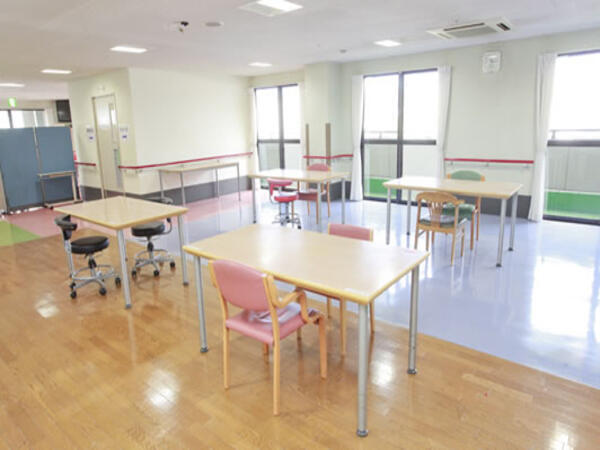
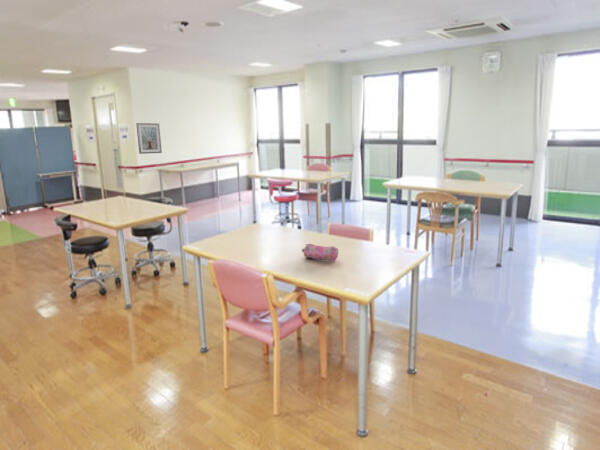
+ picture frame (149, 138)
+ pencil case (320, 252)
